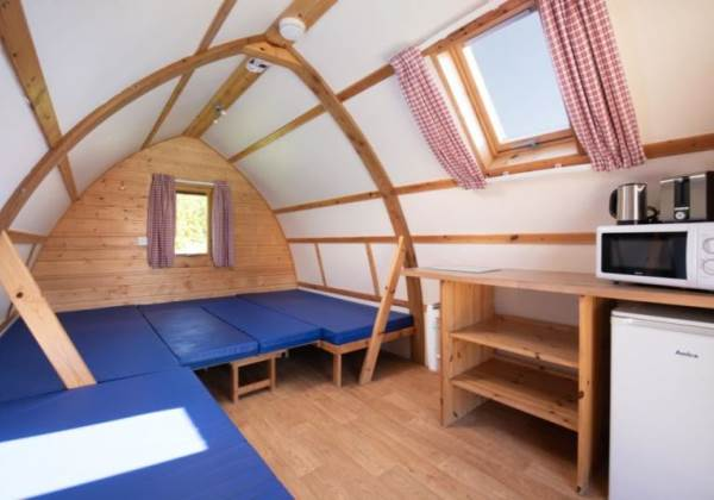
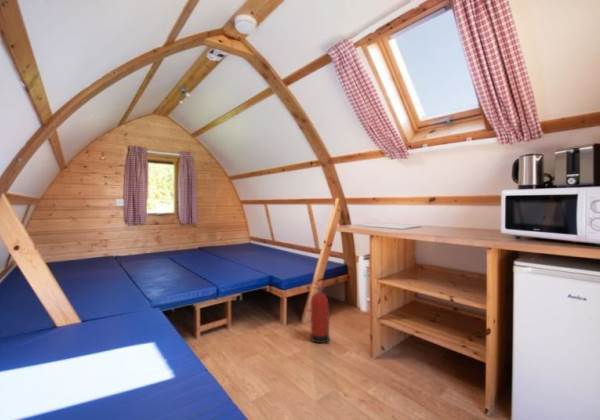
+ fire extinguisher (322, 312)
